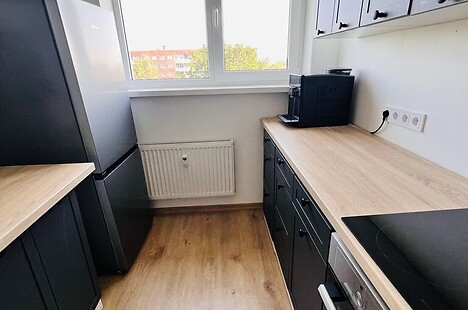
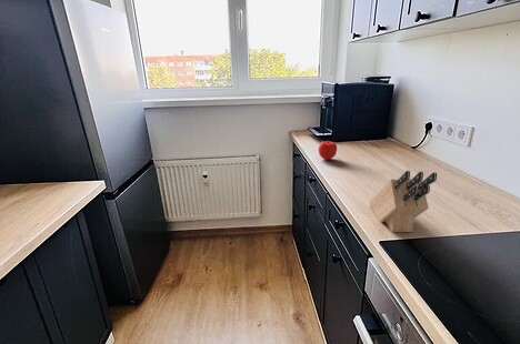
+ knife block (399, 191)
+ fruit (327, 149)
